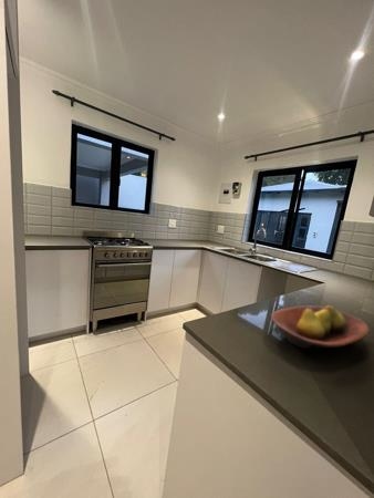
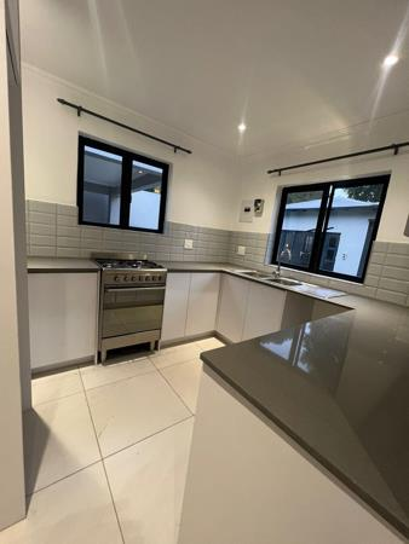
- fruit bowl (319, 322)
